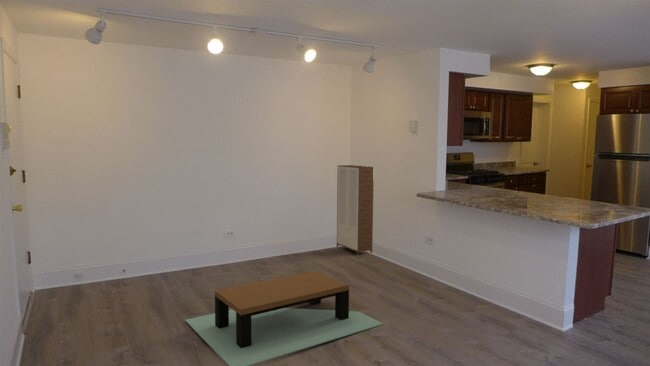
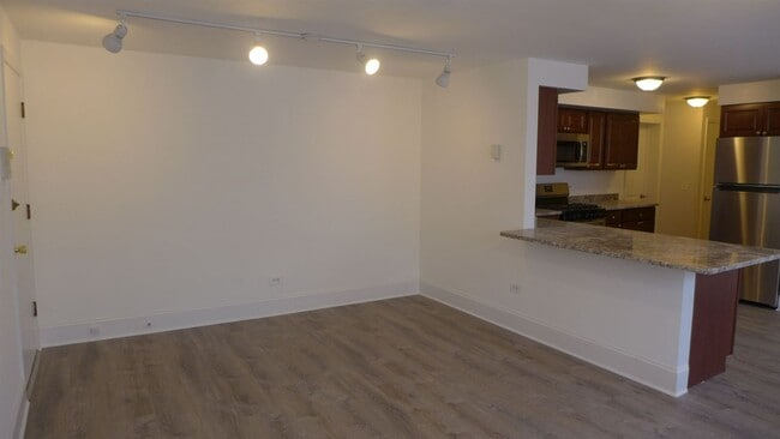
- coffee table (283, 305)
- cabinet (354, 208)
